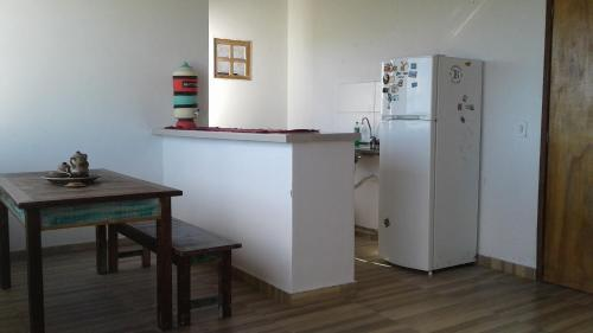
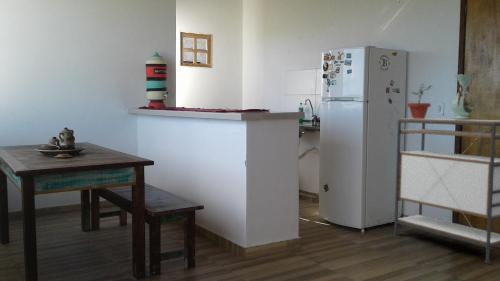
+ potted plant (419, 100)
+ shelving unit (452, 182)
+ decorative vase (462, 96)
